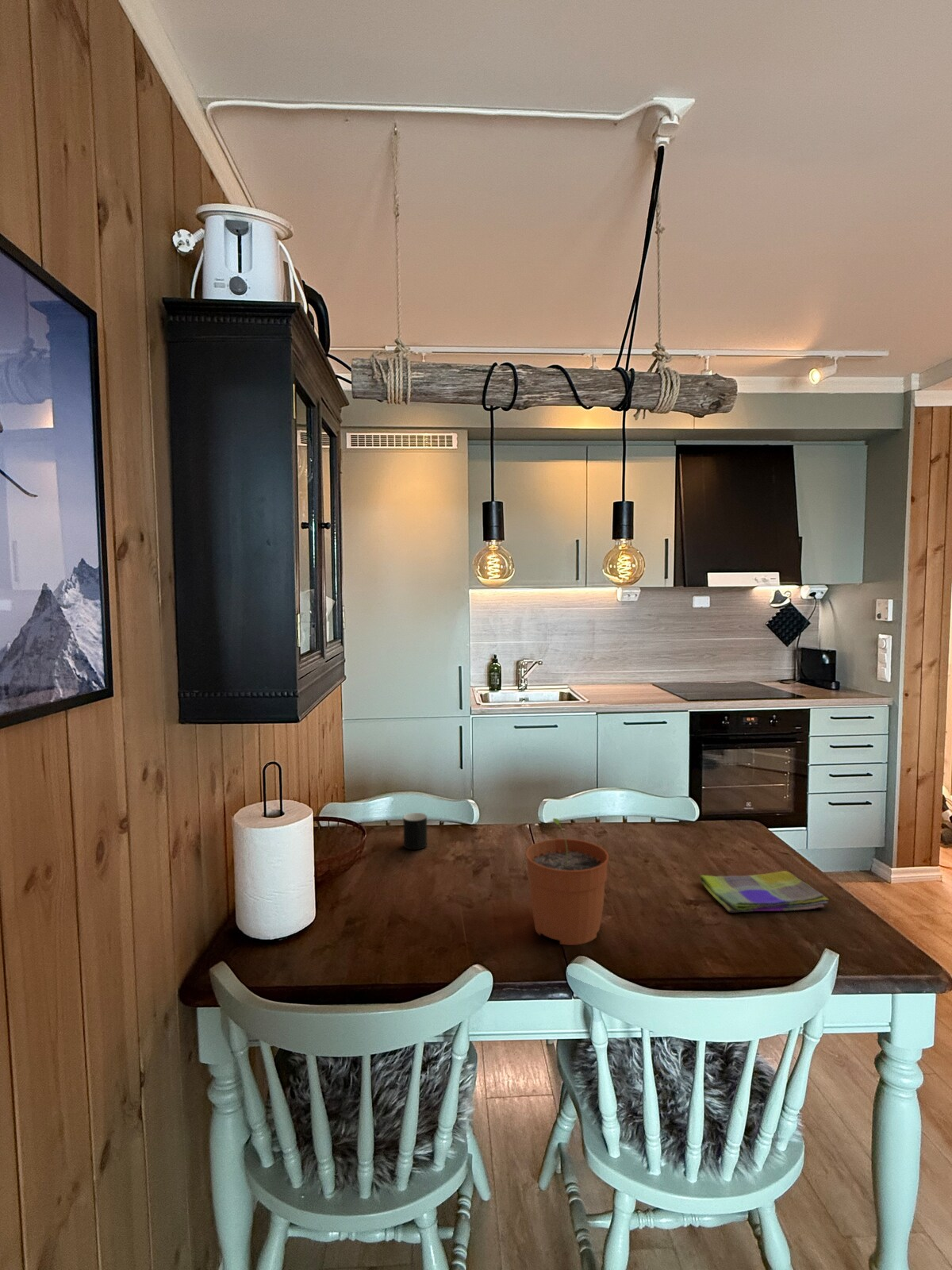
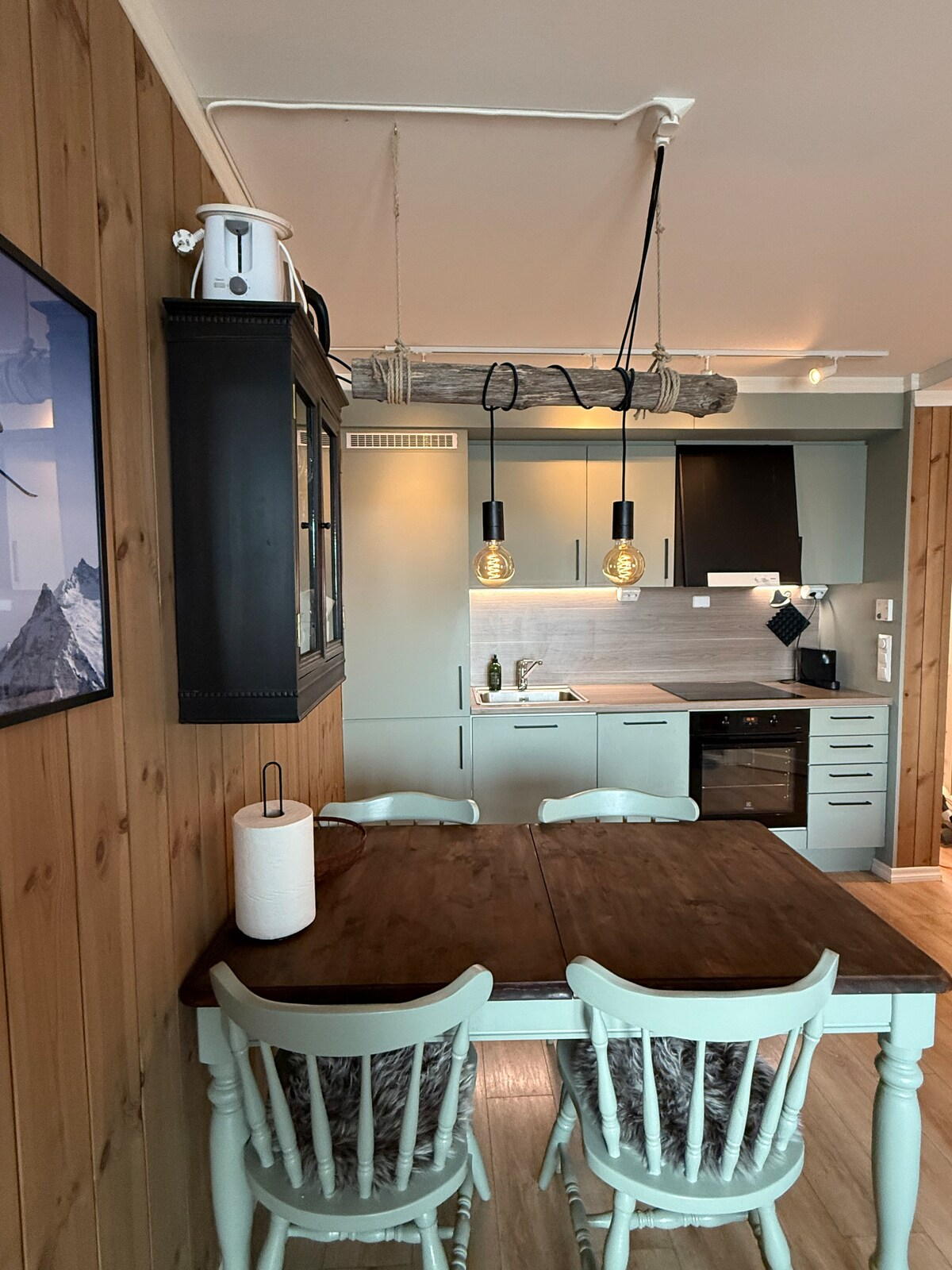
- cup (416, 833)
- dish towel (761, 890)
- plant pot (566, 872)
